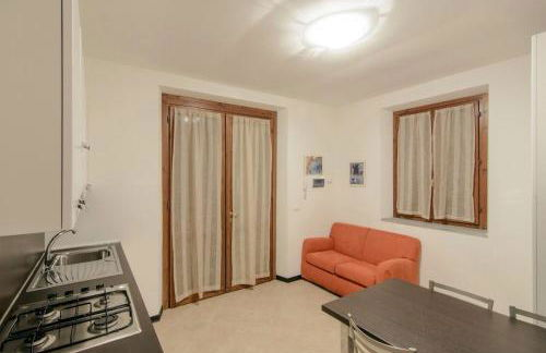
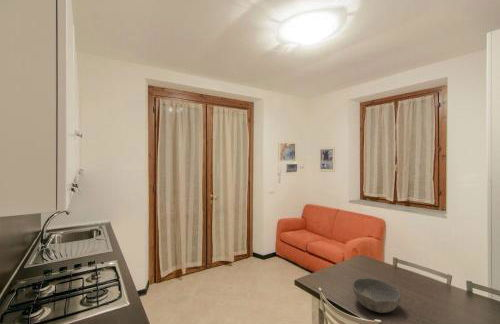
+ bowl (375, 297)
